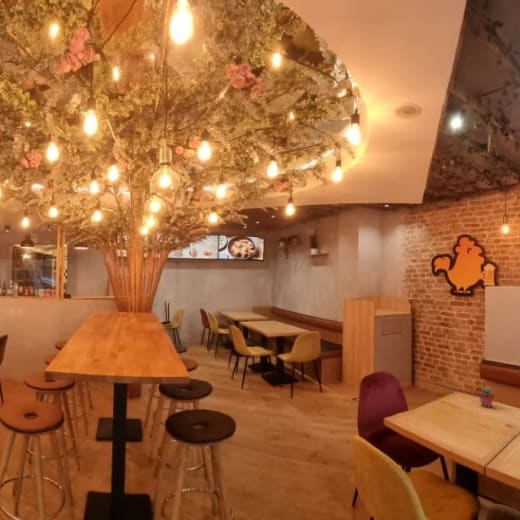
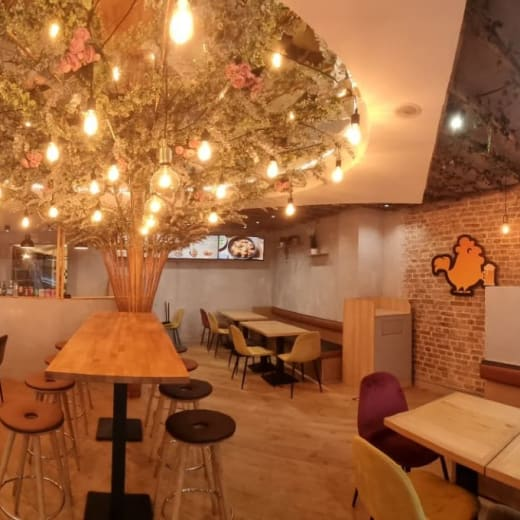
- potted succulent (486, 396)
